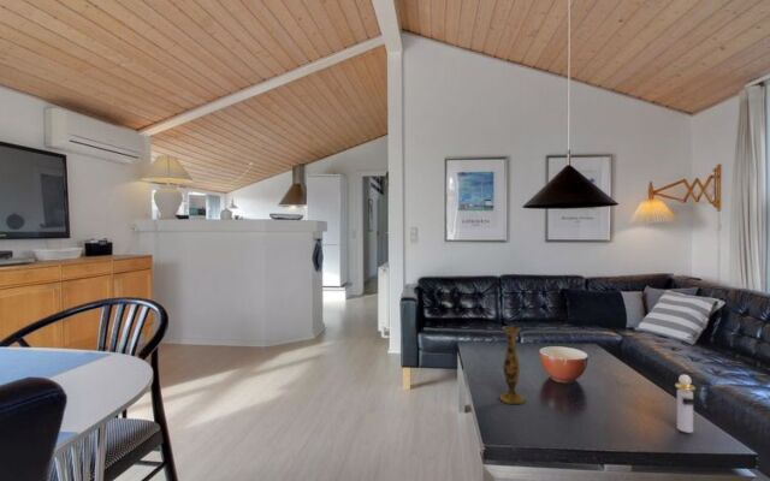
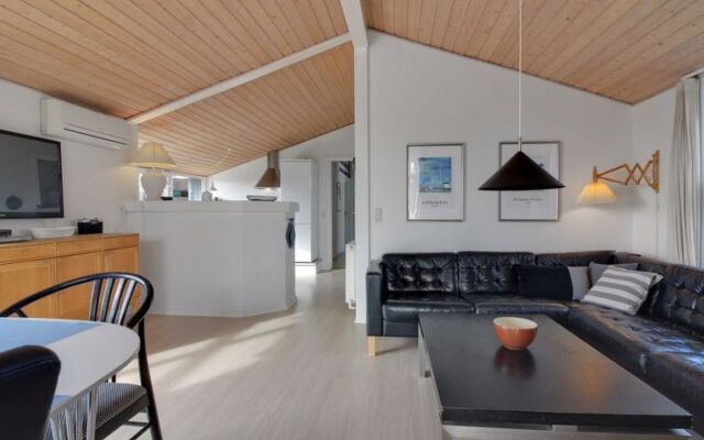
- perfume bottle (685, 403)
- vase (511, 363)
